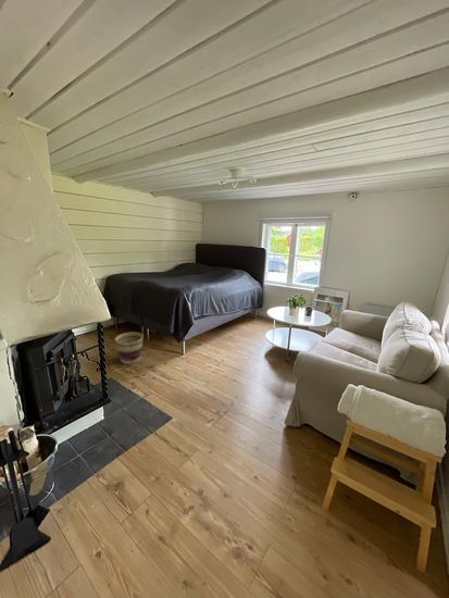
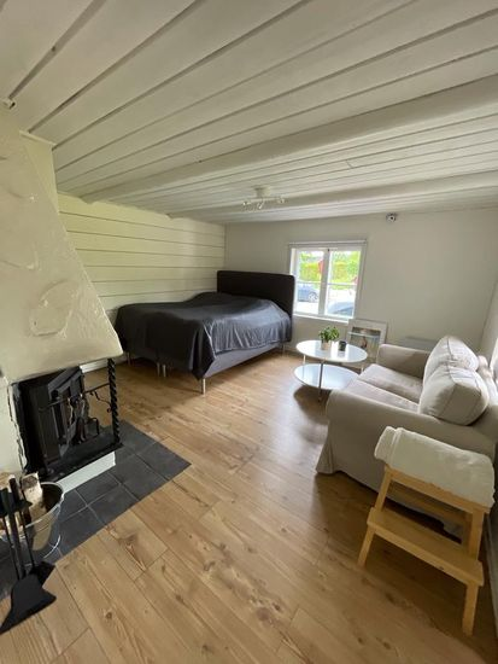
- basket (129, 348)
